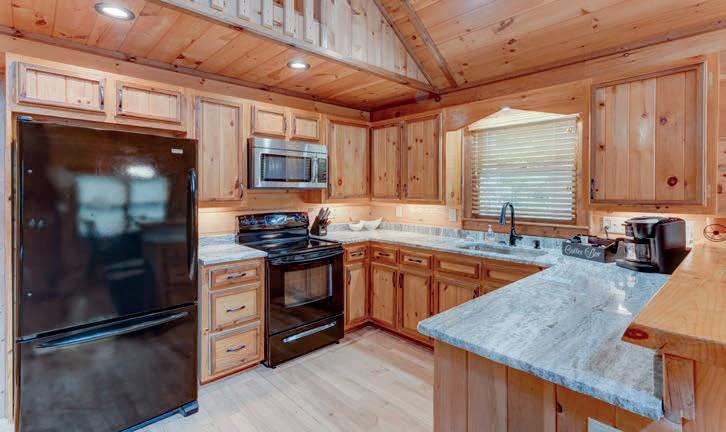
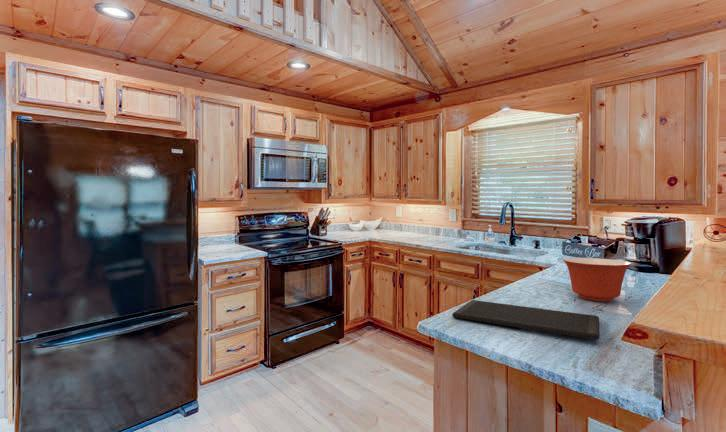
+ cutting board (524, 316)
+ mixing bowl (595, 279)
